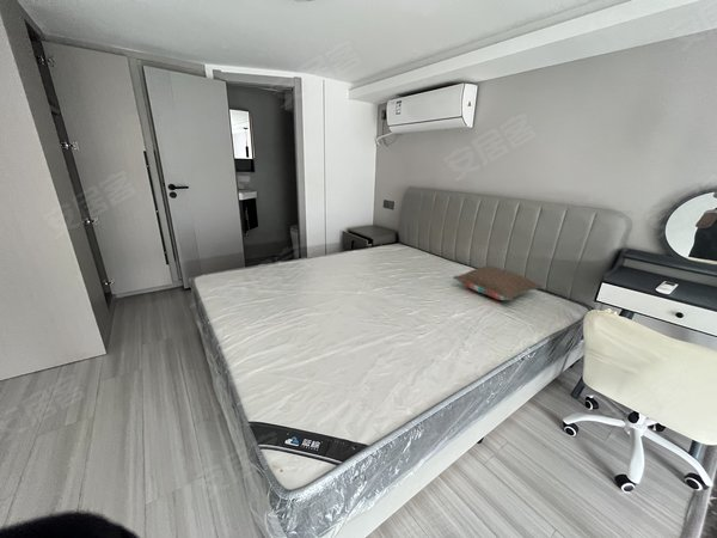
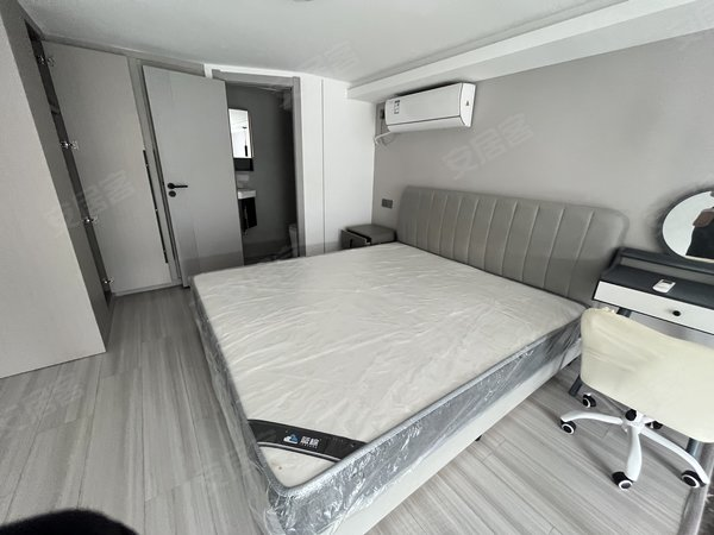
- pillow (496, 281)
